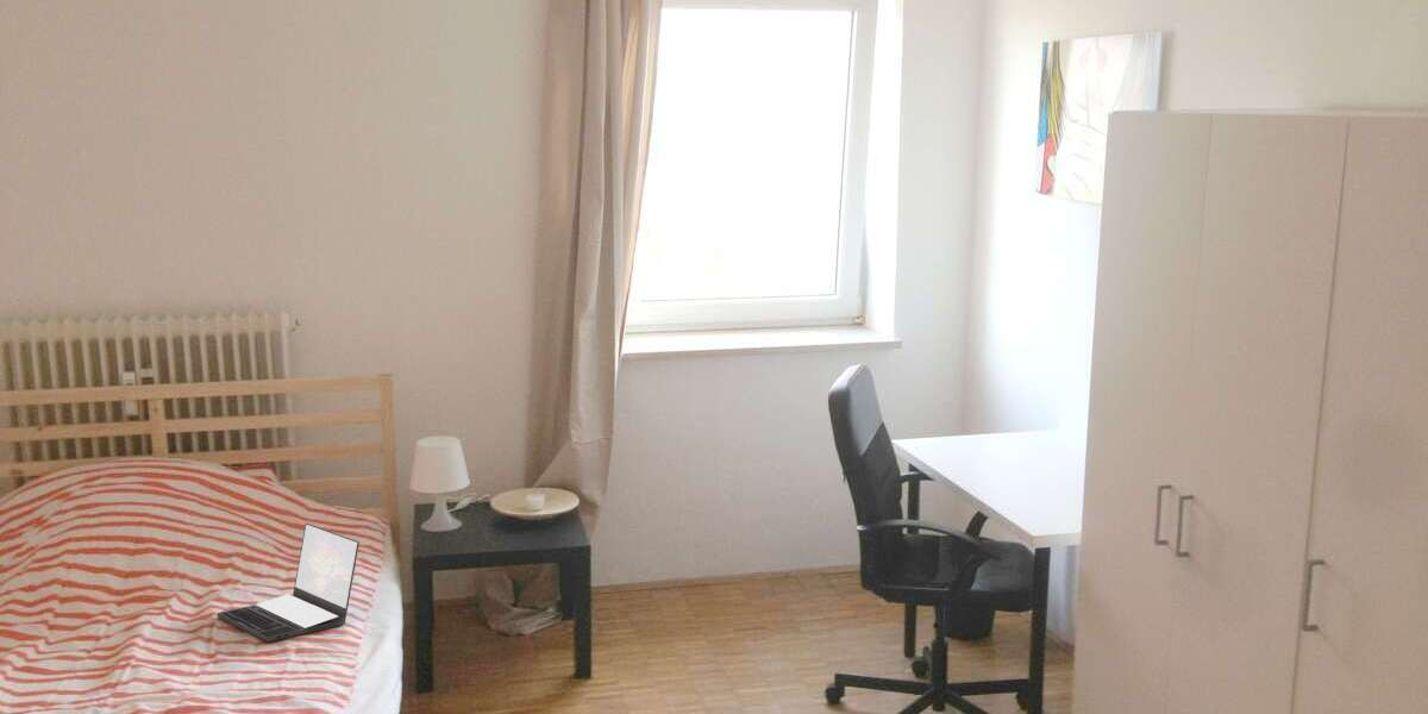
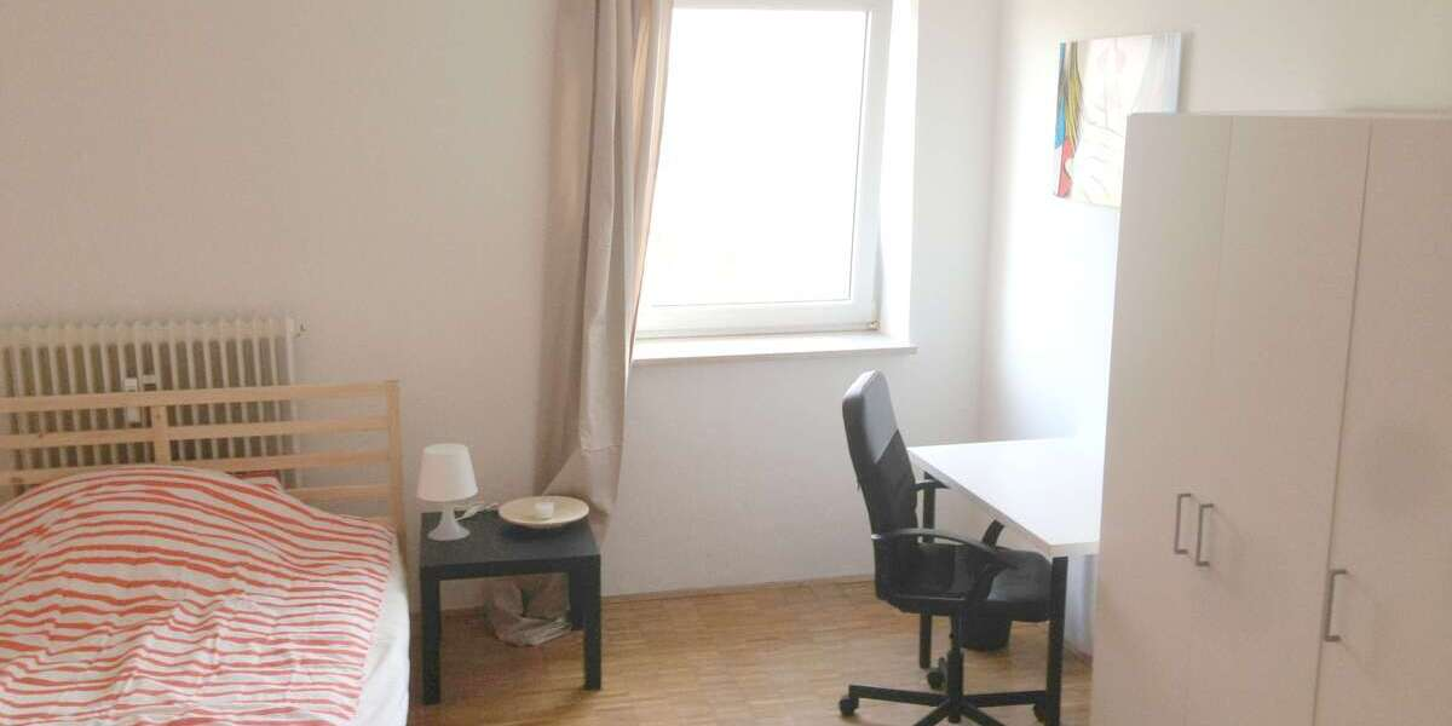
- laptop (295, 580)
